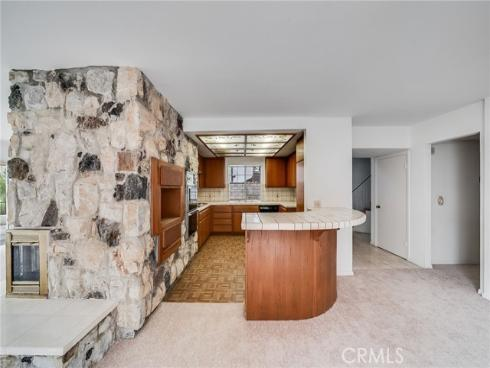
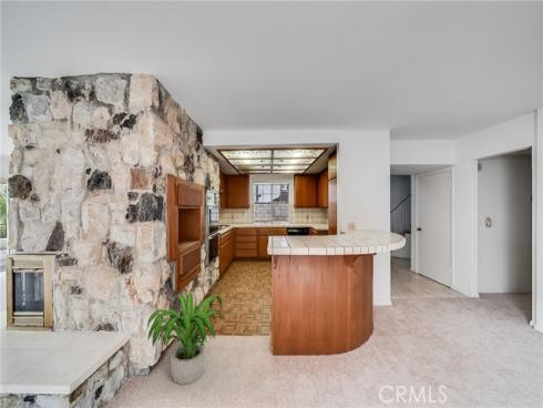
+ potted plant (189, 337)
